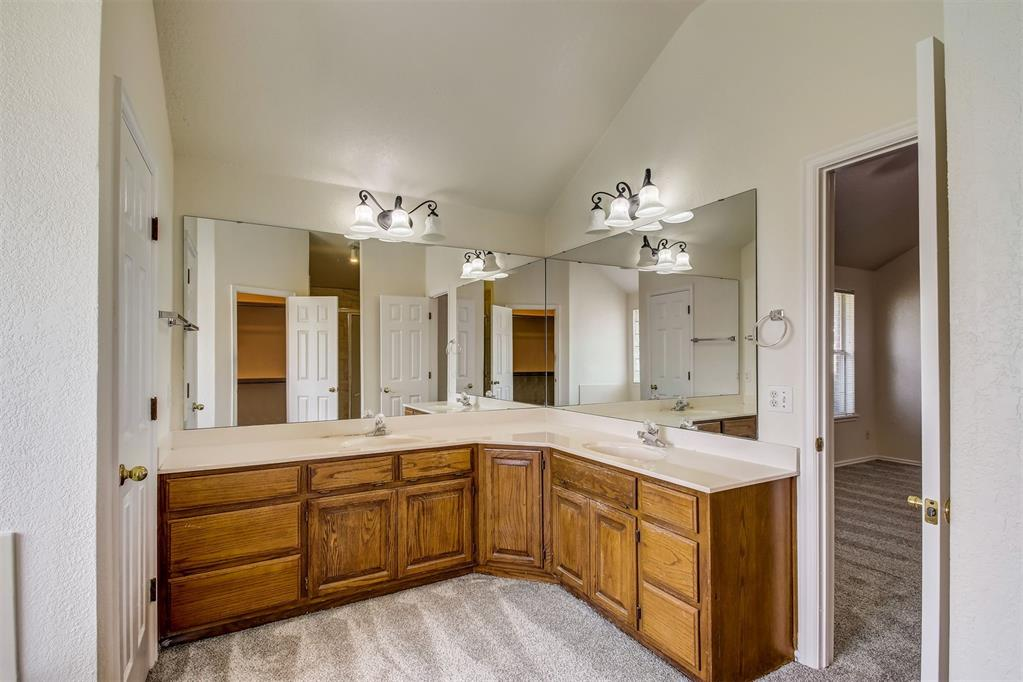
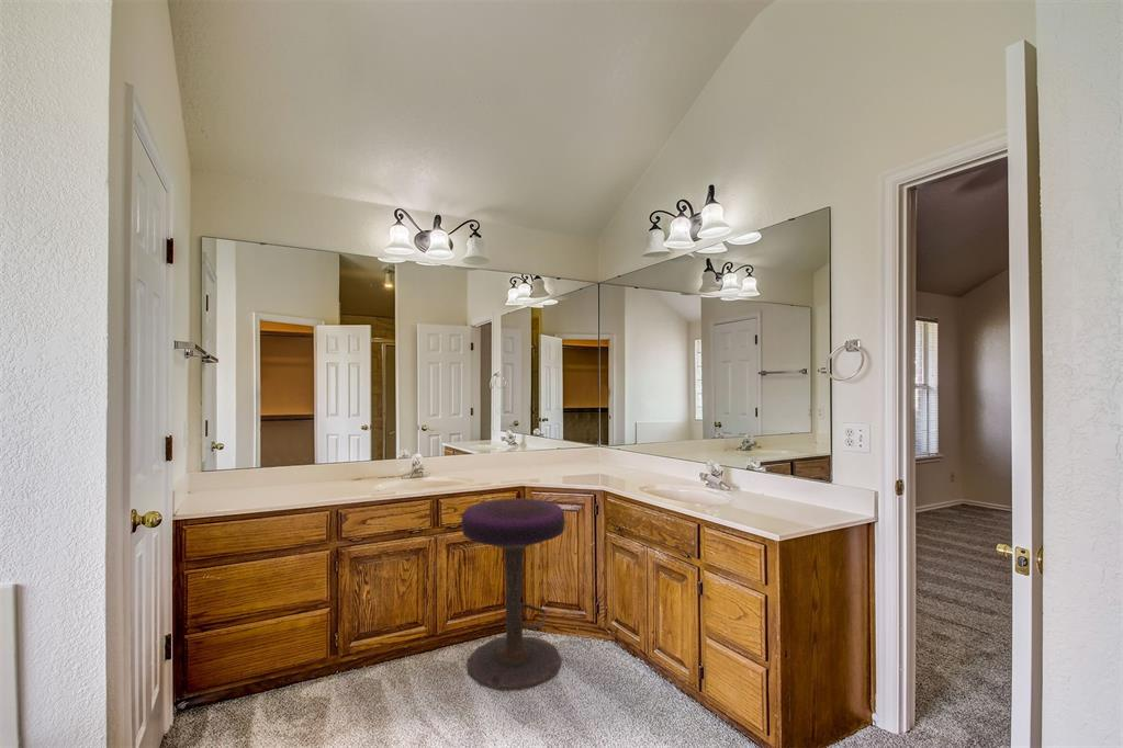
+ stool (514, 582)
